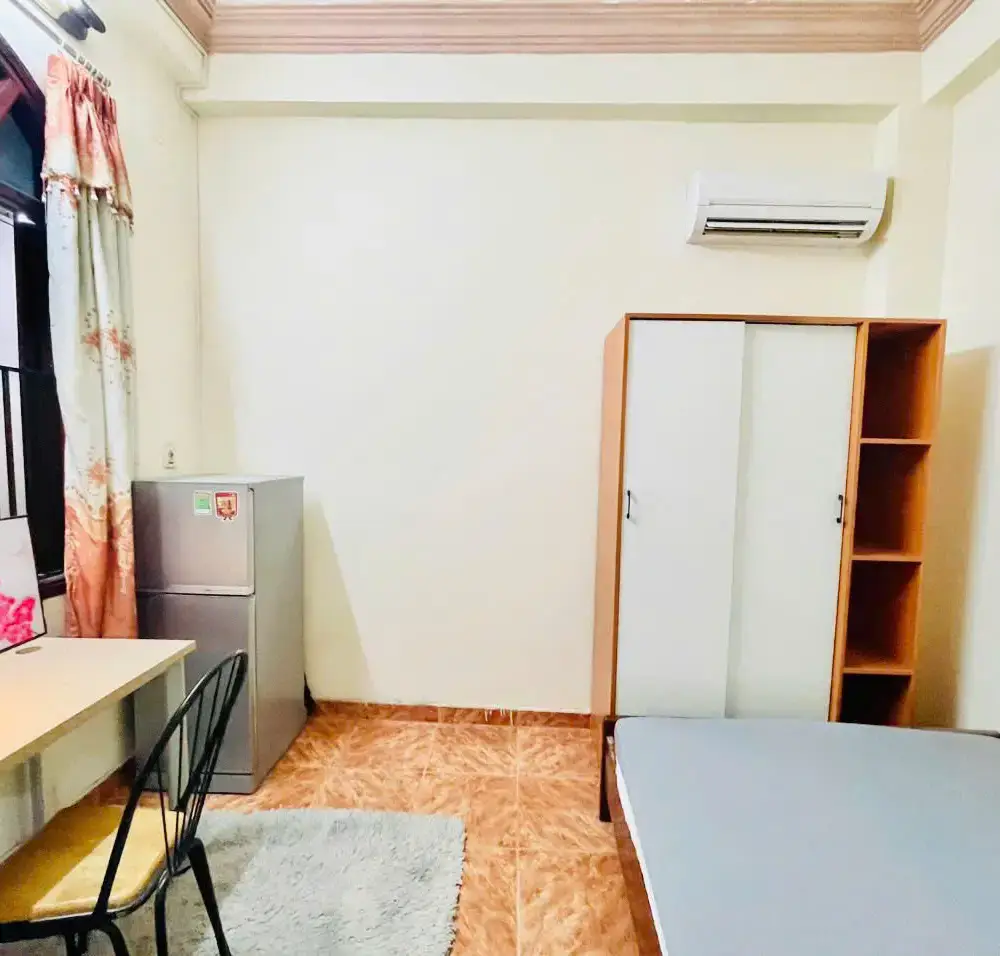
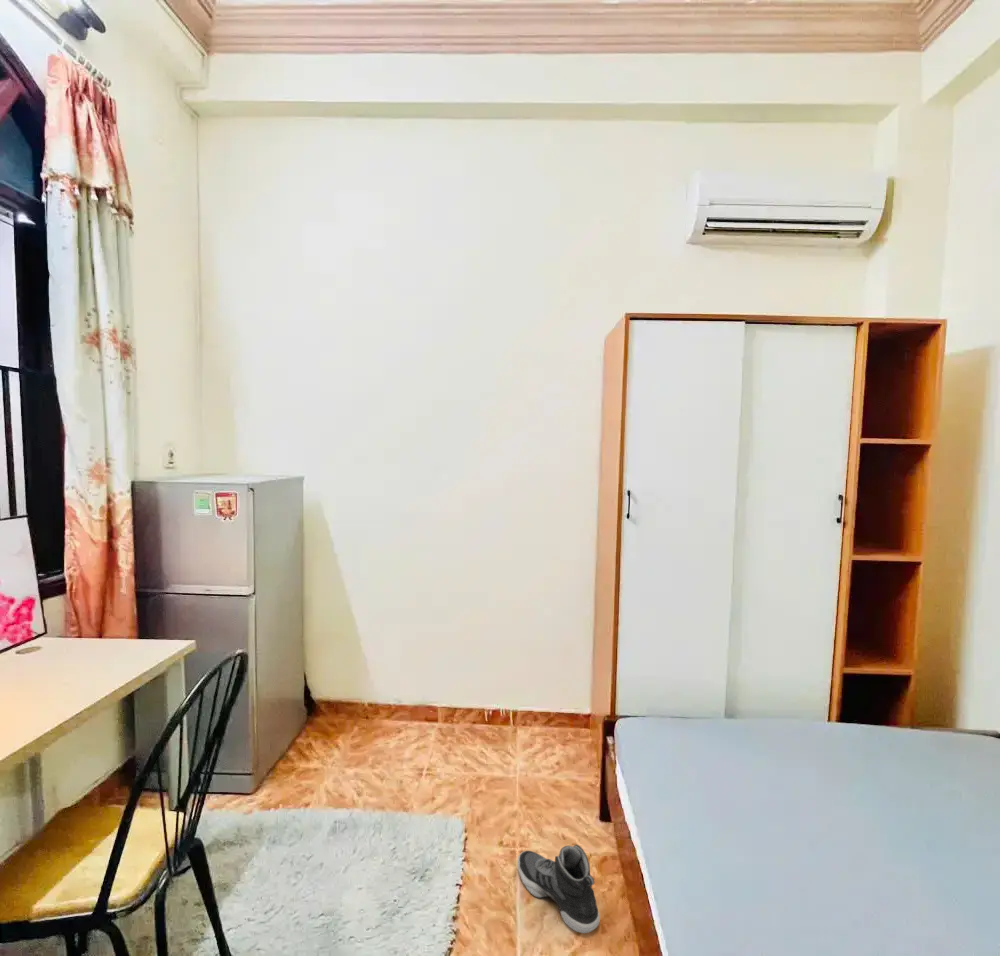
+ sneaker (557, 868)
